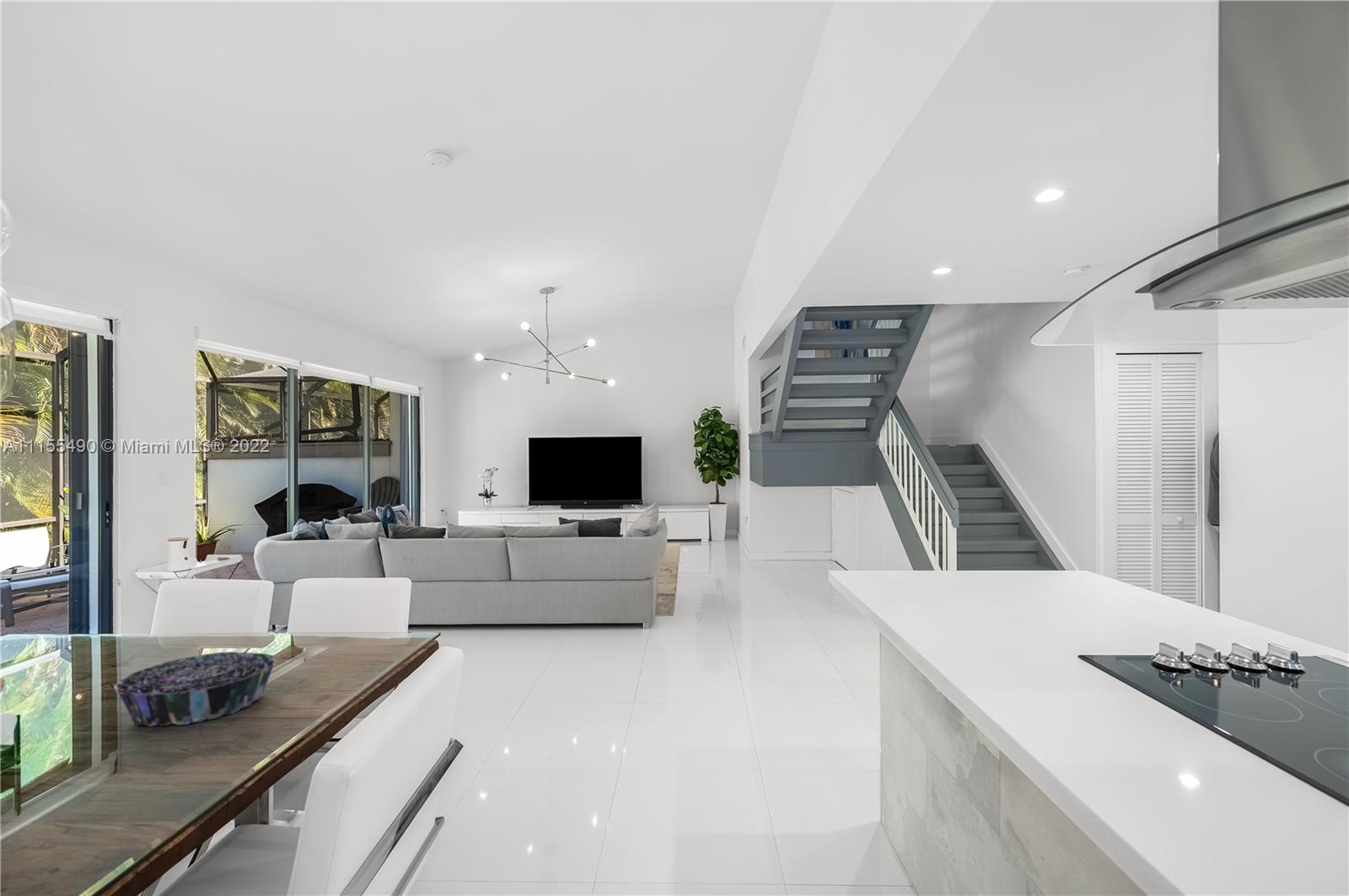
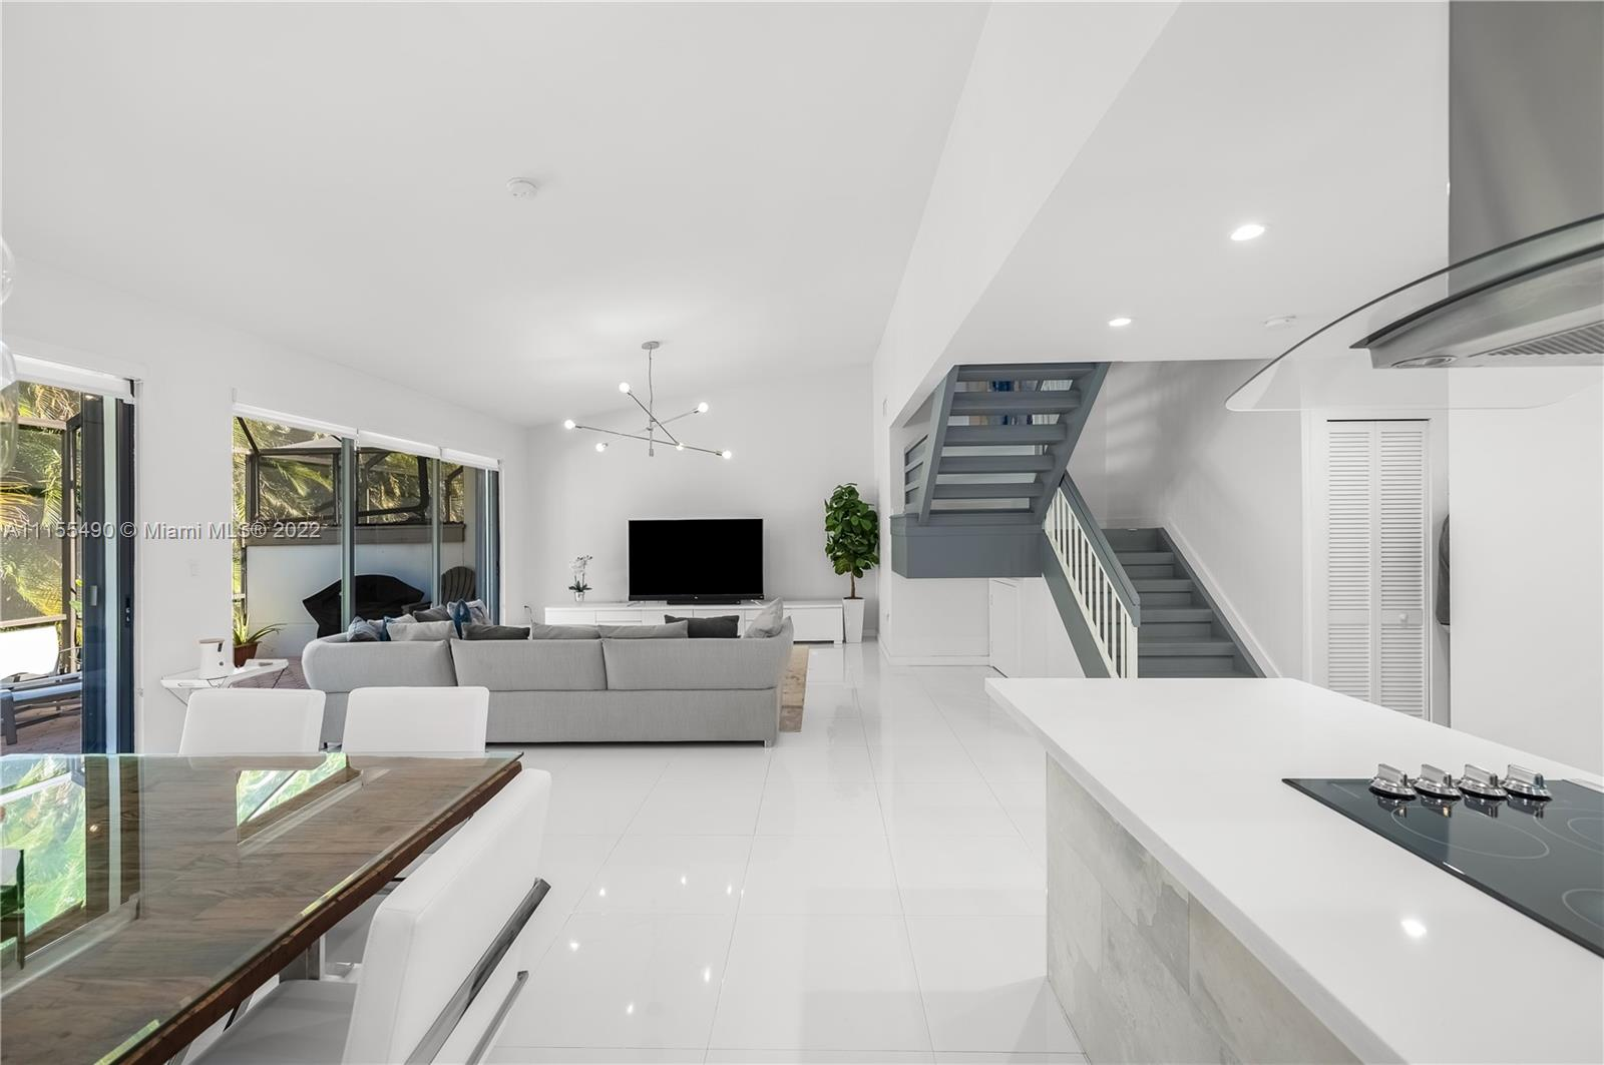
- decorative bowl (201, 688)
